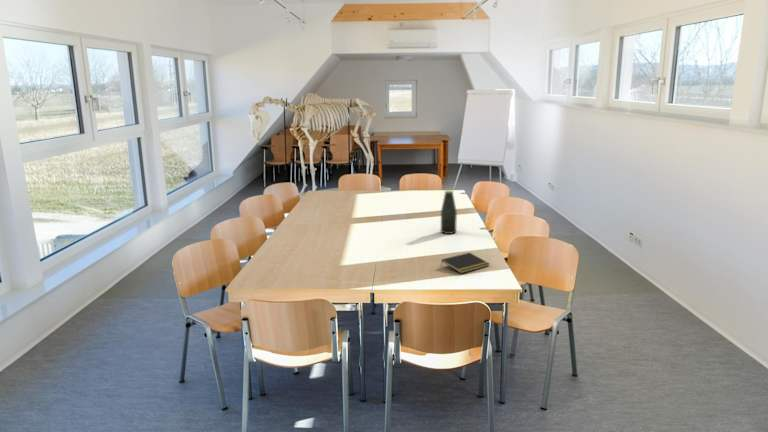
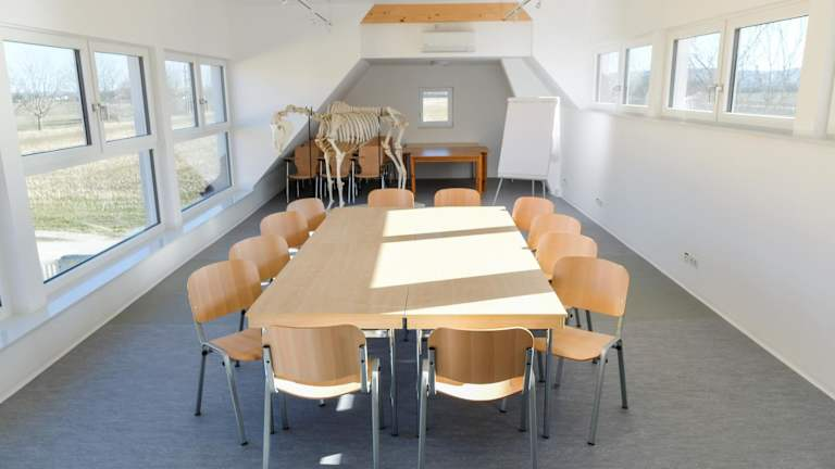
- bottle (448, 211)
- notepad (465, 262)
